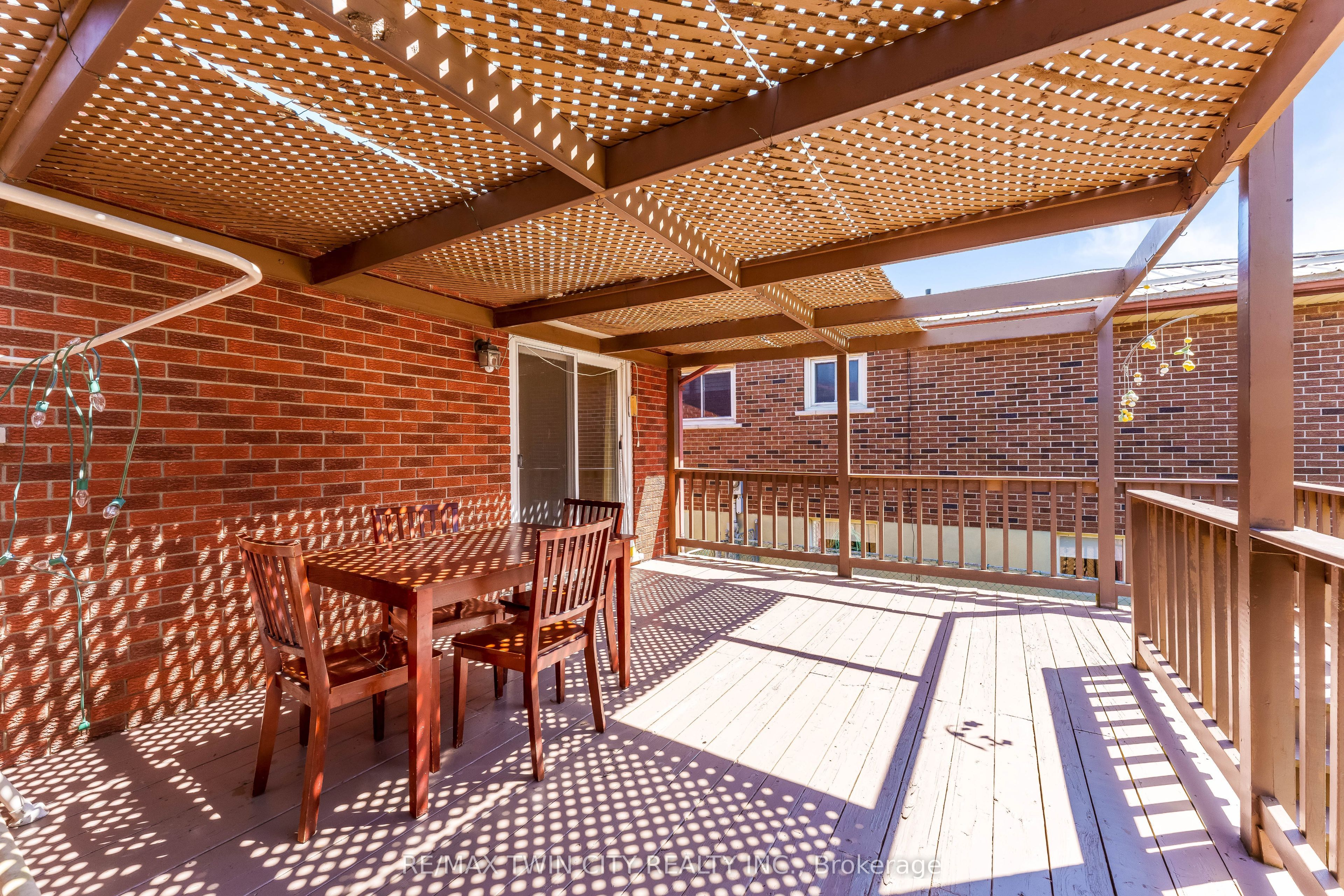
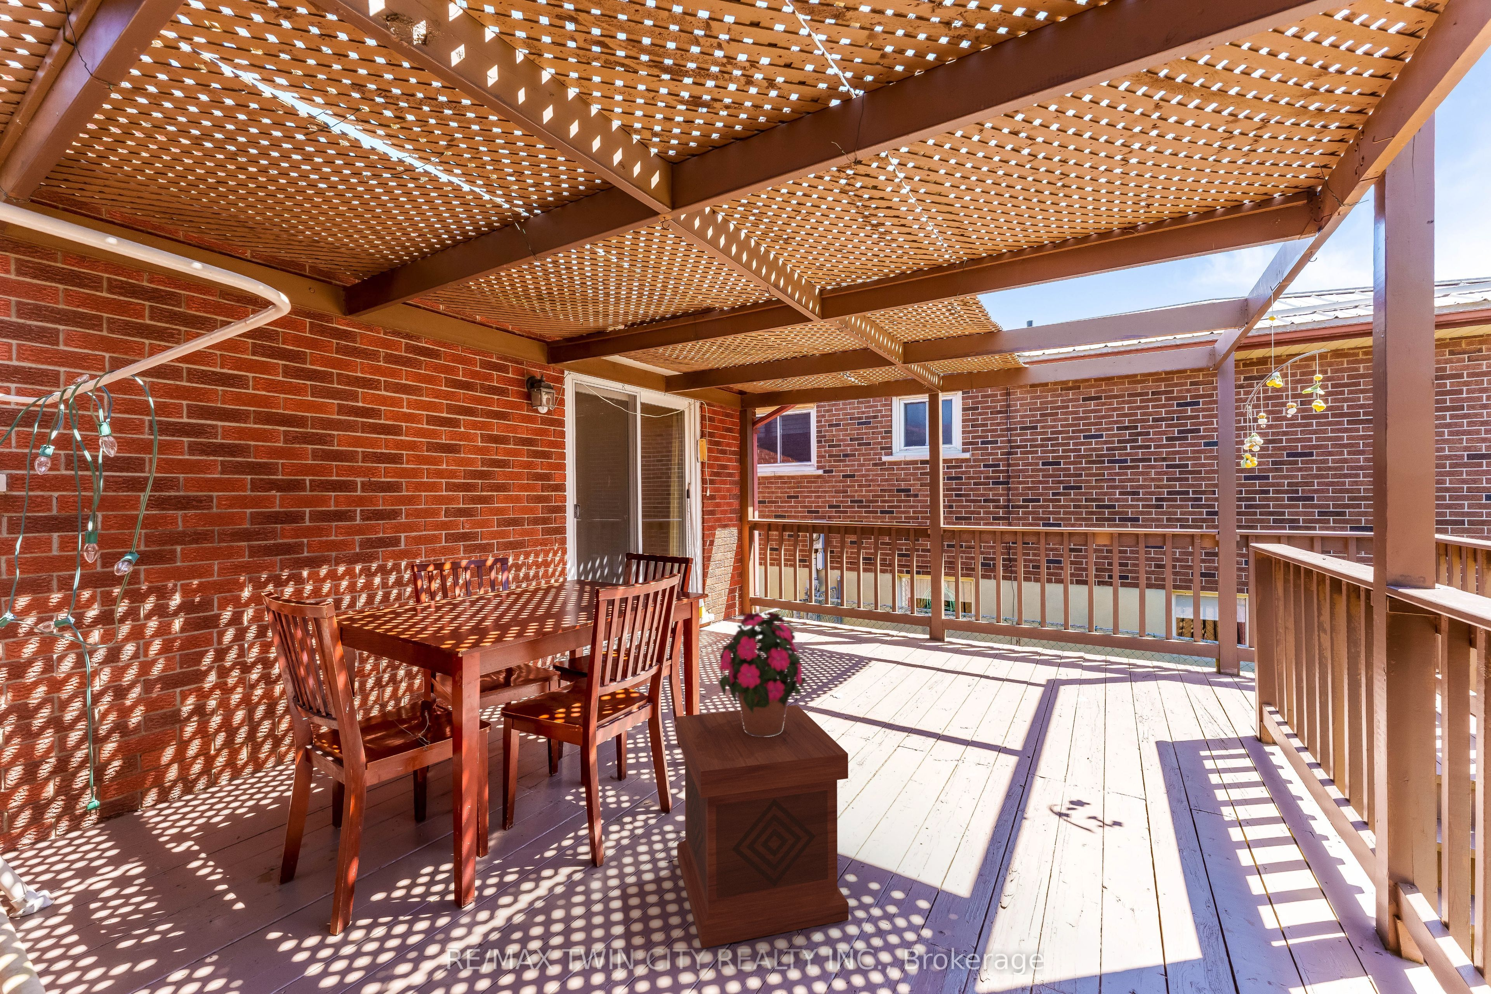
+ side table (755, 810)
+ potted flower (761, 669)
